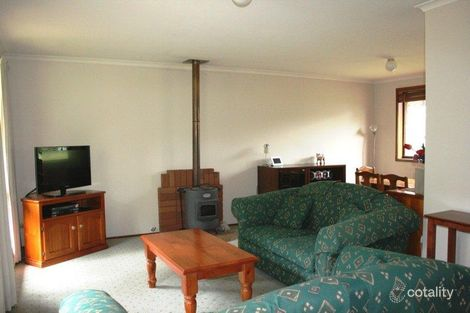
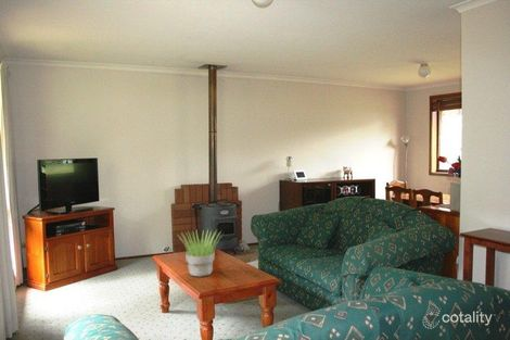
+ potted plant (201, 253)
